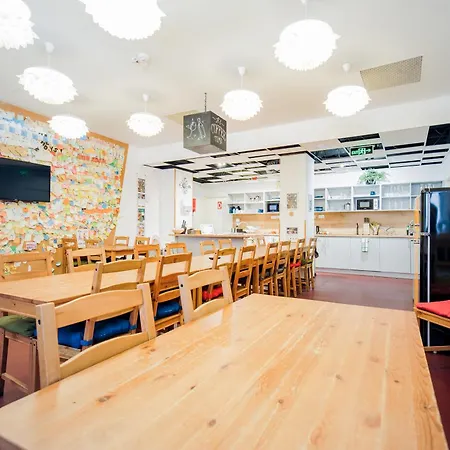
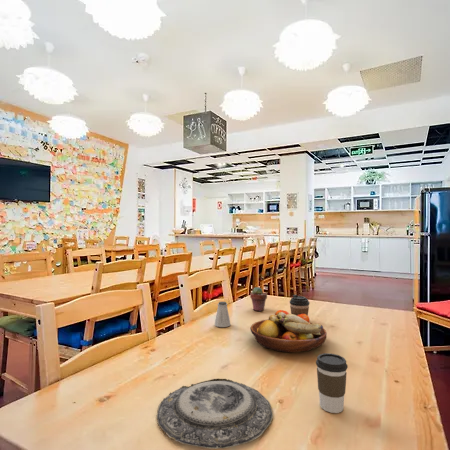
+ coffee cup (299, 308)
+ plate (215, 402)
+ saltshaker (222, 313)
+ fruit bowl (288, 325)
+ coffee cup (331, 382)
+ potted succulent (258, 298)
